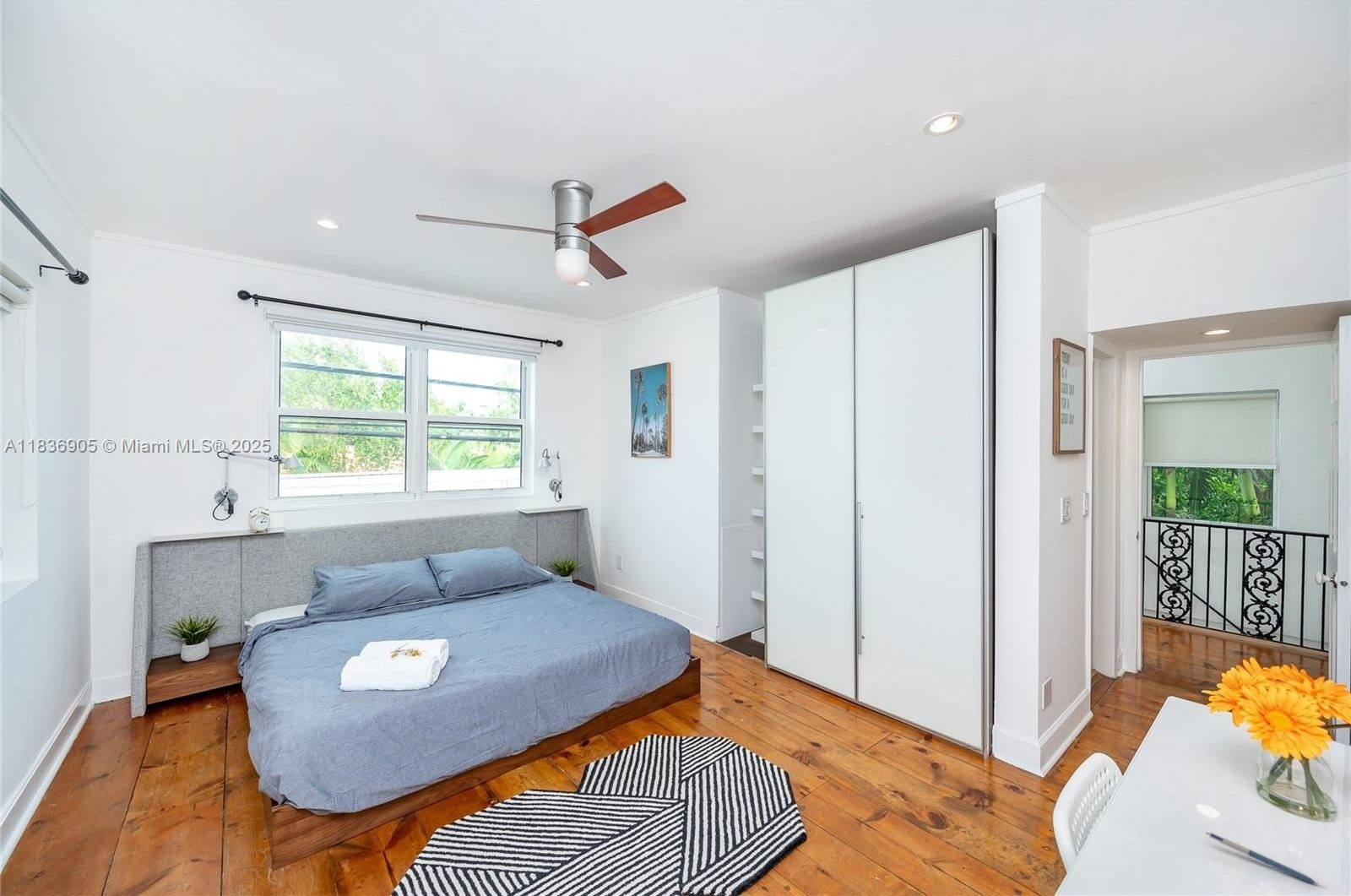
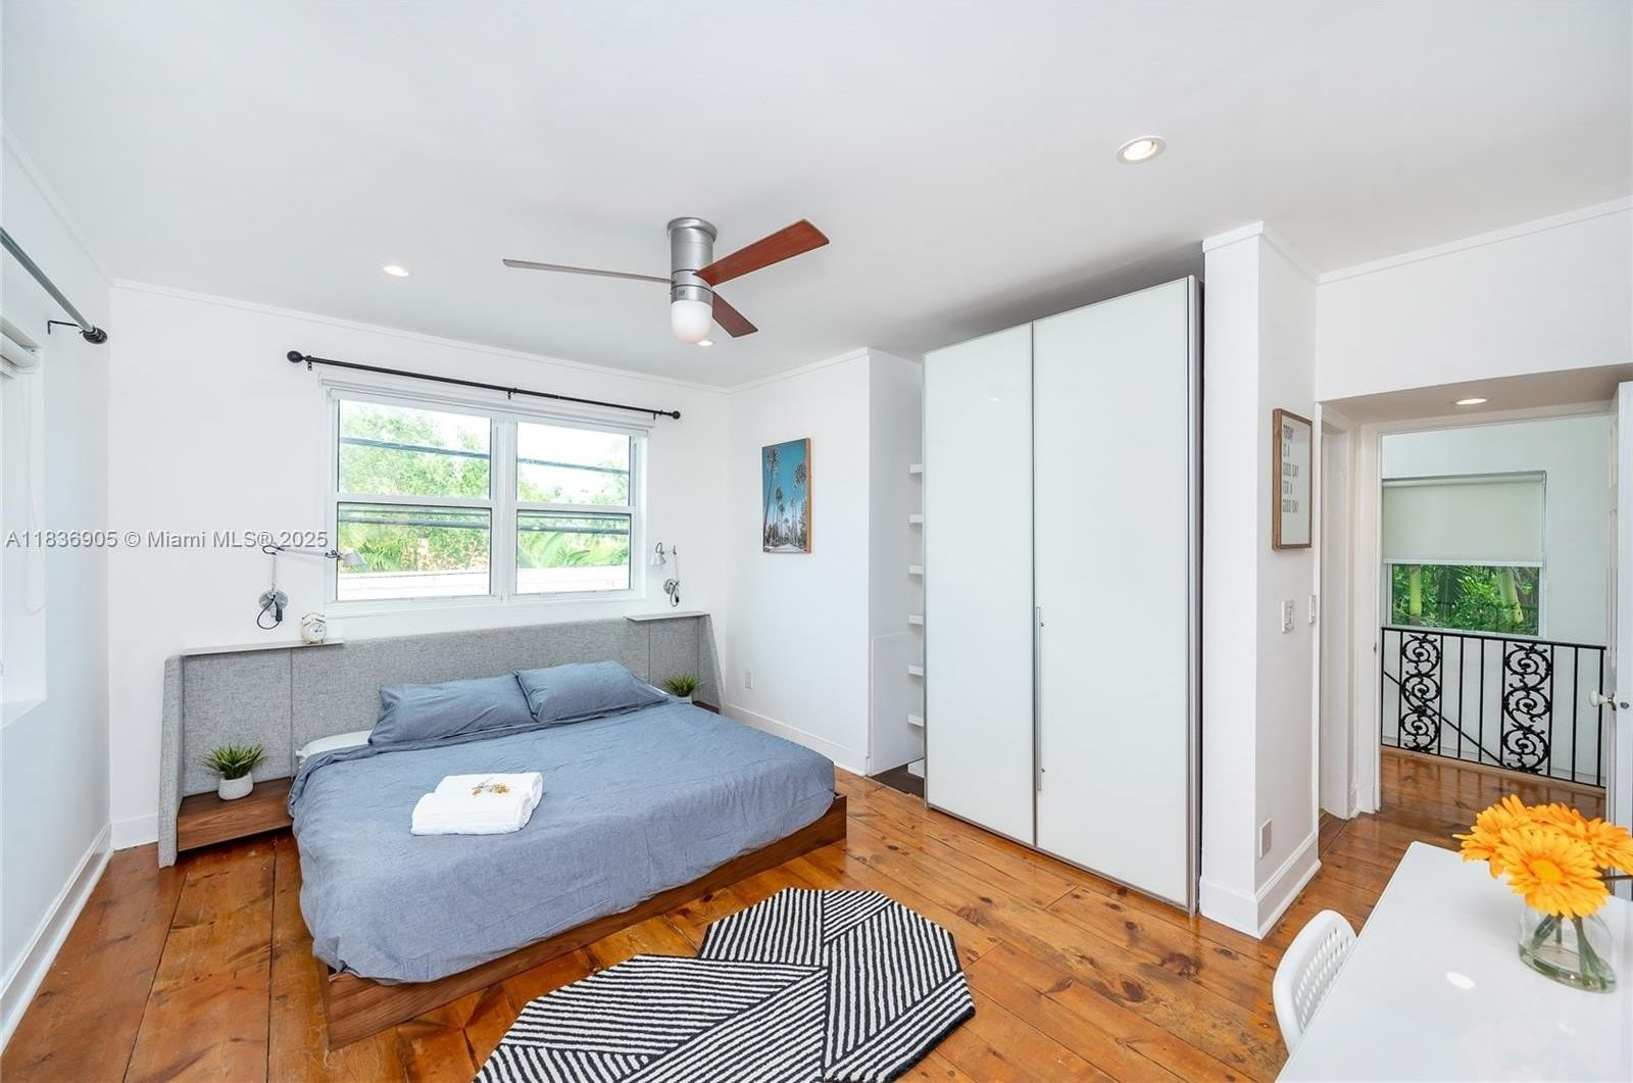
- pen (1258, 857)
